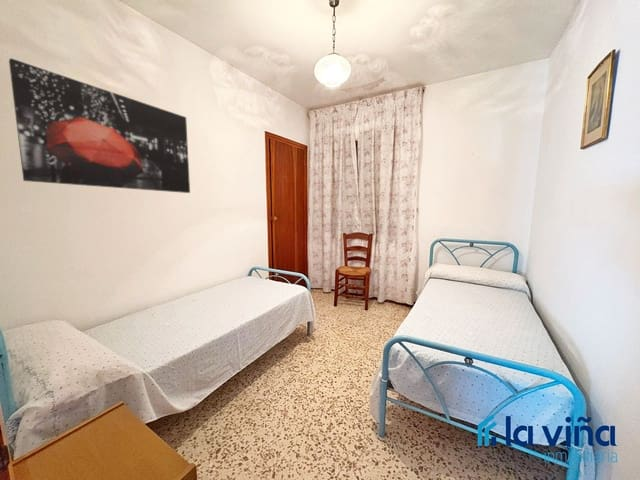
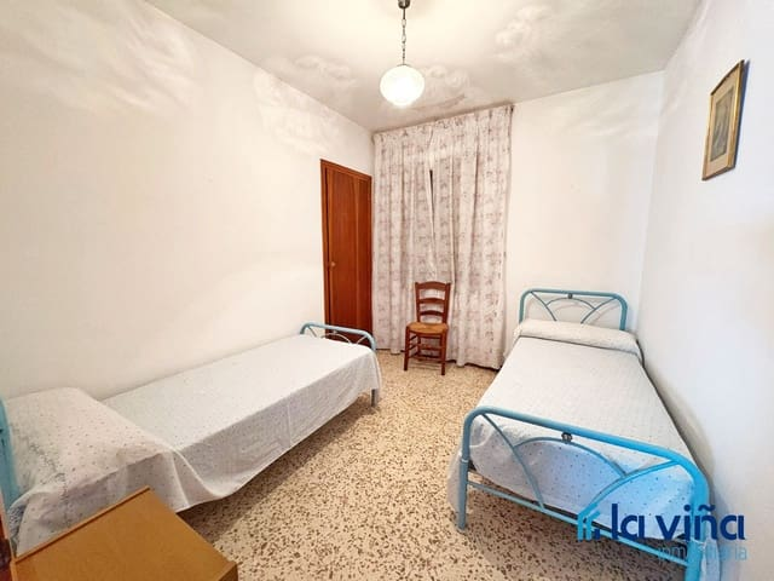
- wall art (121, 142)
